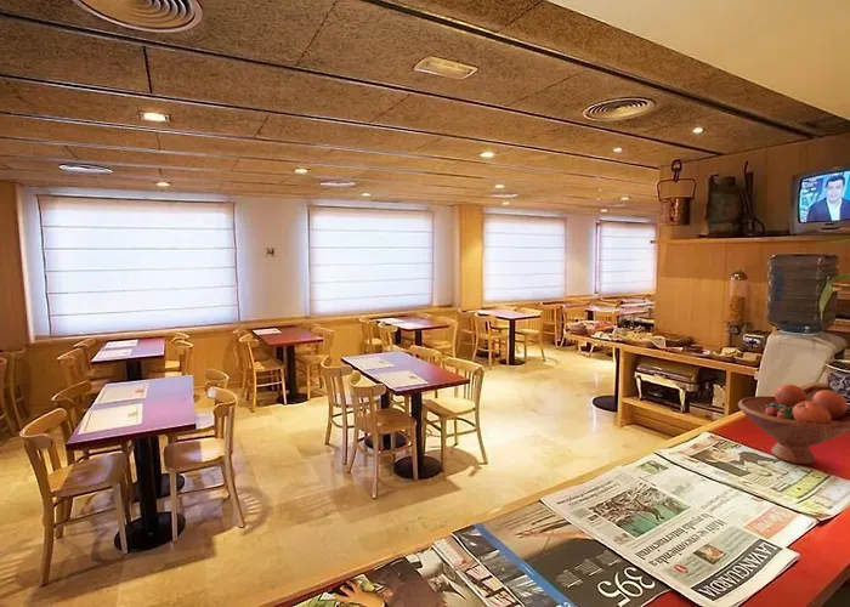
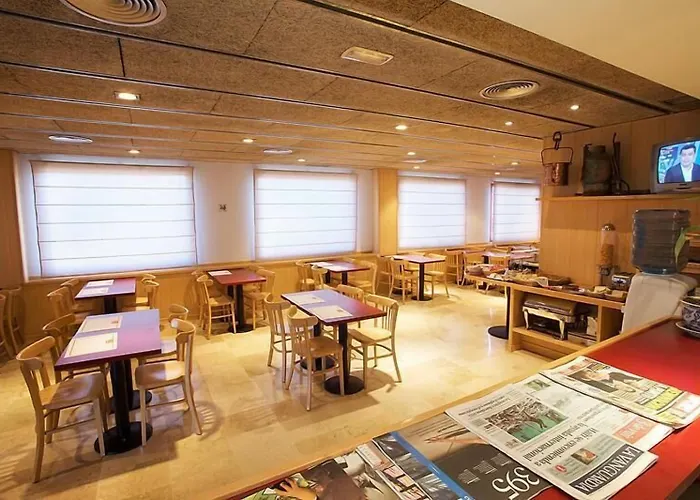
- fruit bowl (793, 424)
